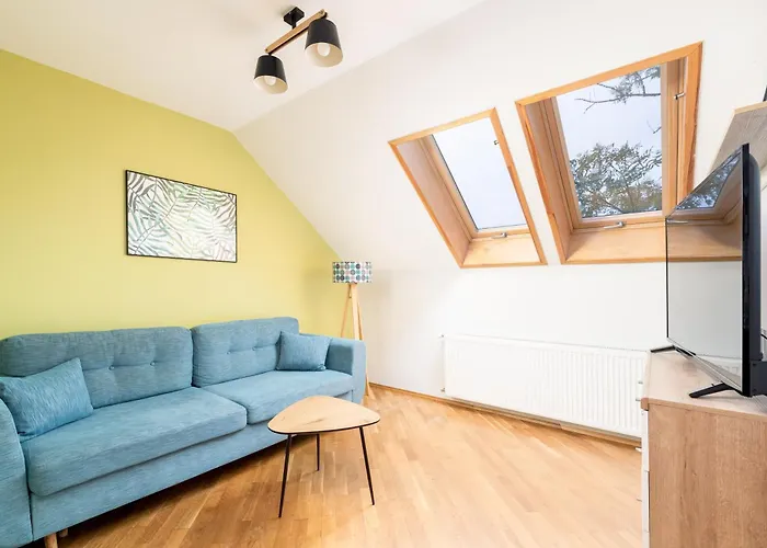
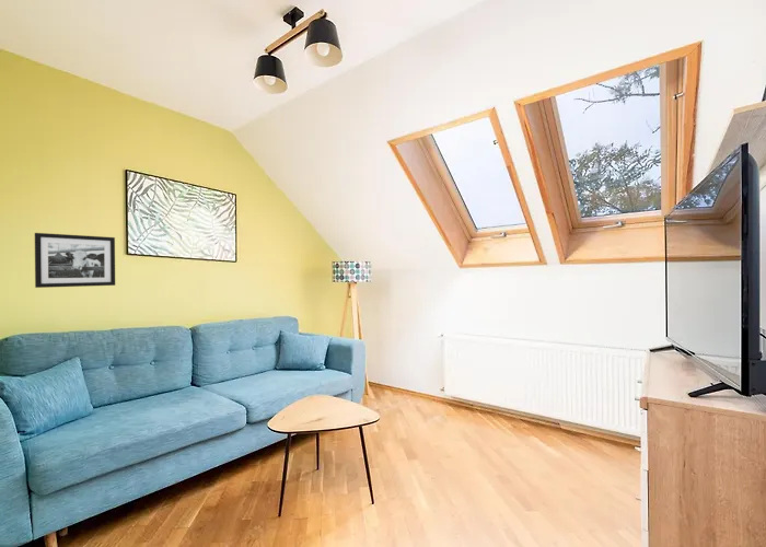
+ picture frame (77, 260)
